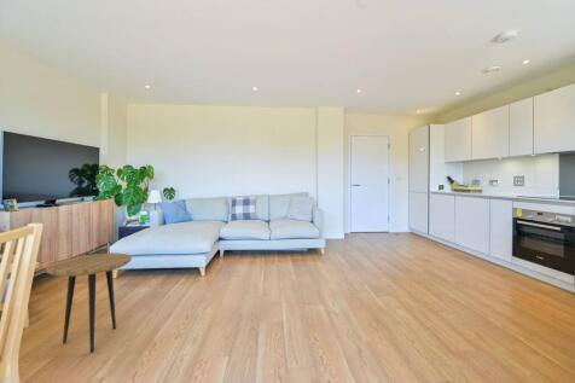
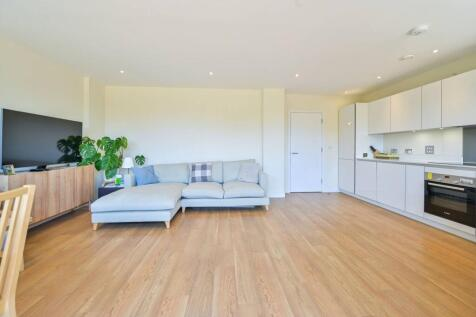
- side table (91, 301)
